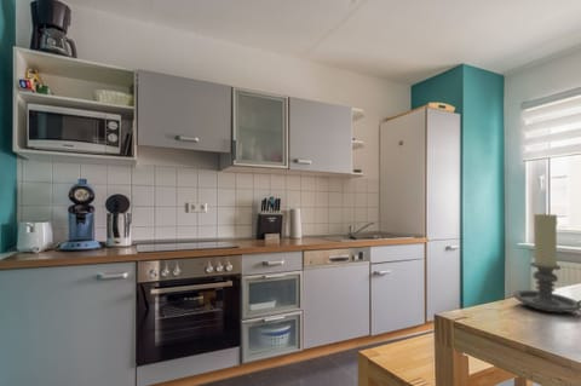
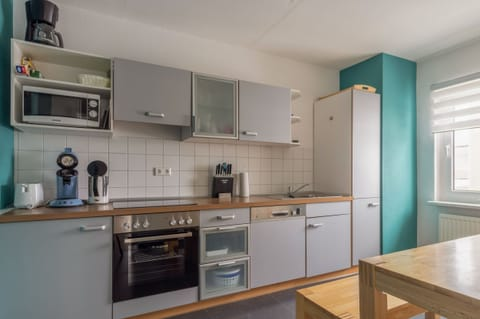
- candle holder (552, 260)
